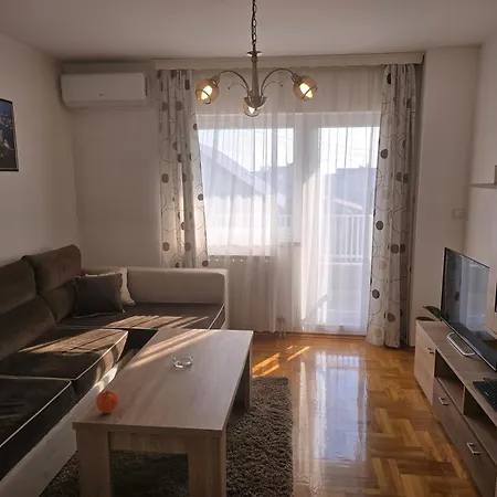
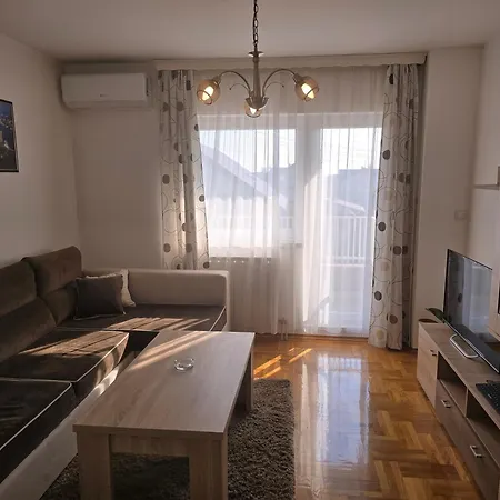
- fruit (107, 401)
